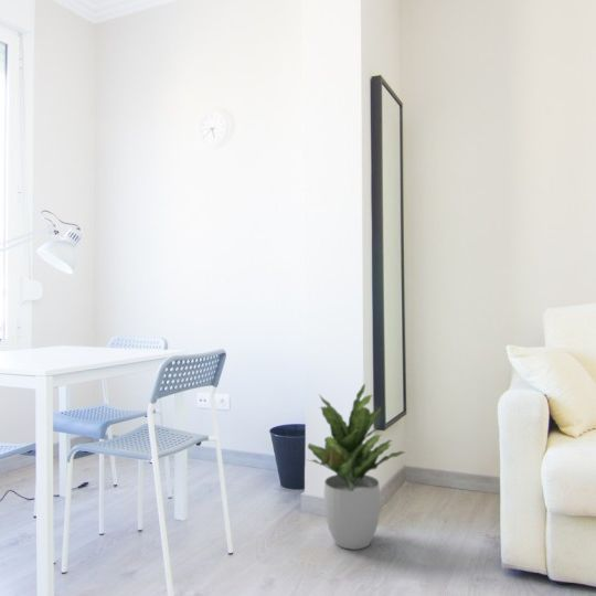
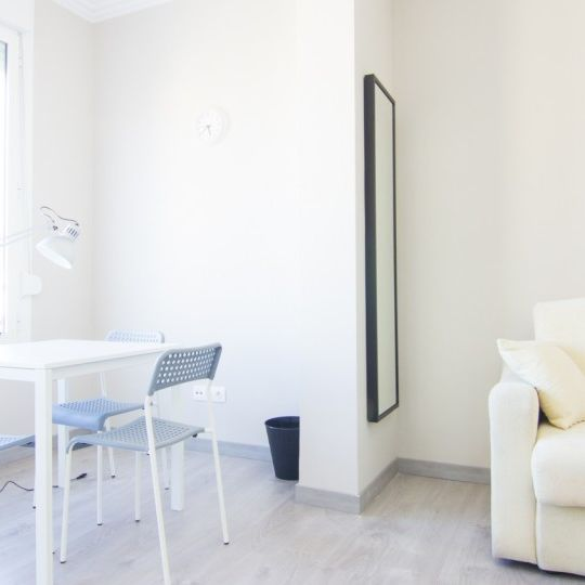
- potted plant (348, 464)
